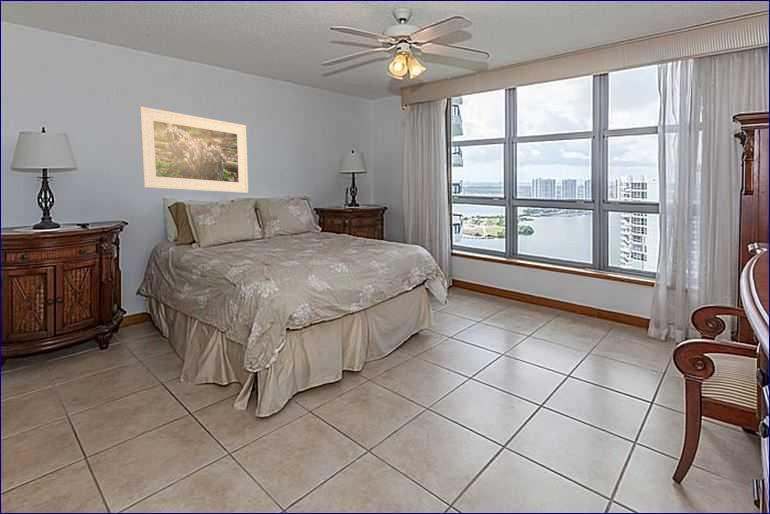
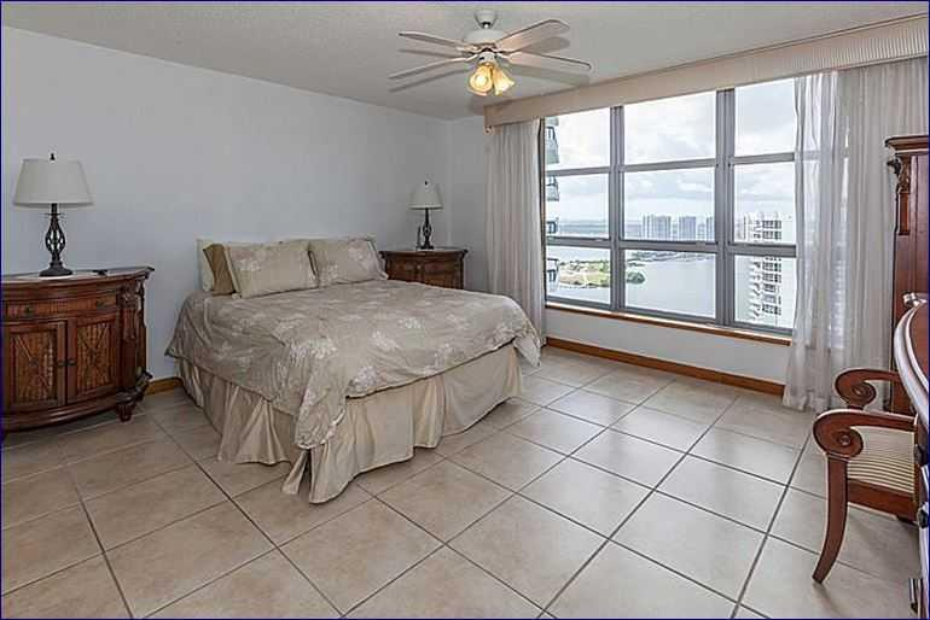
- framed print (198, 153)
